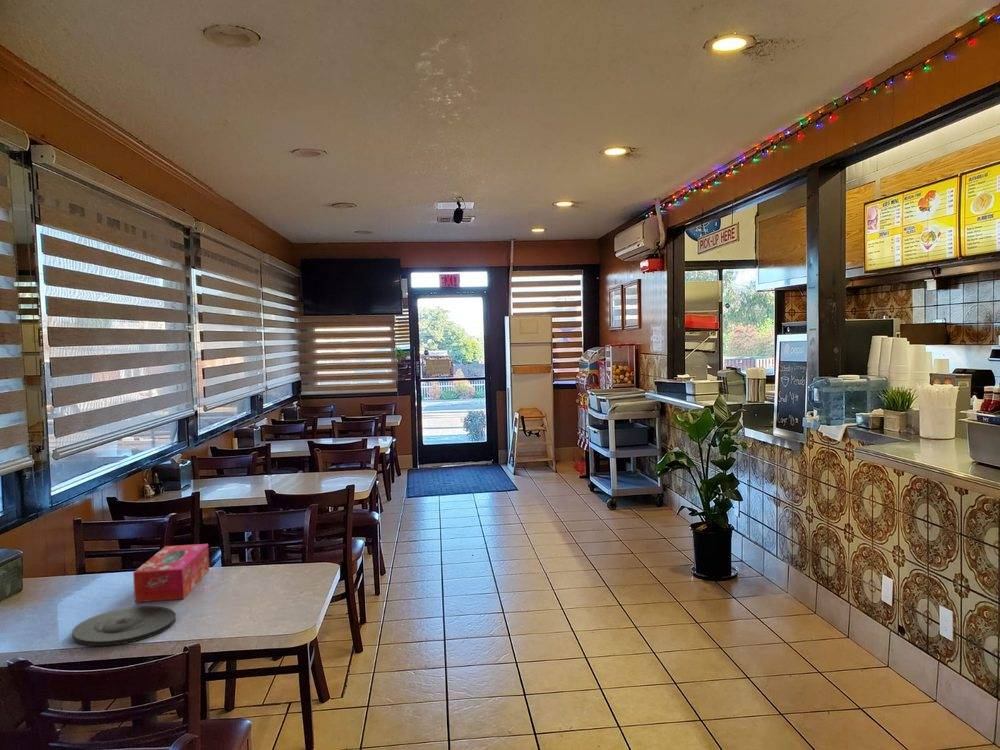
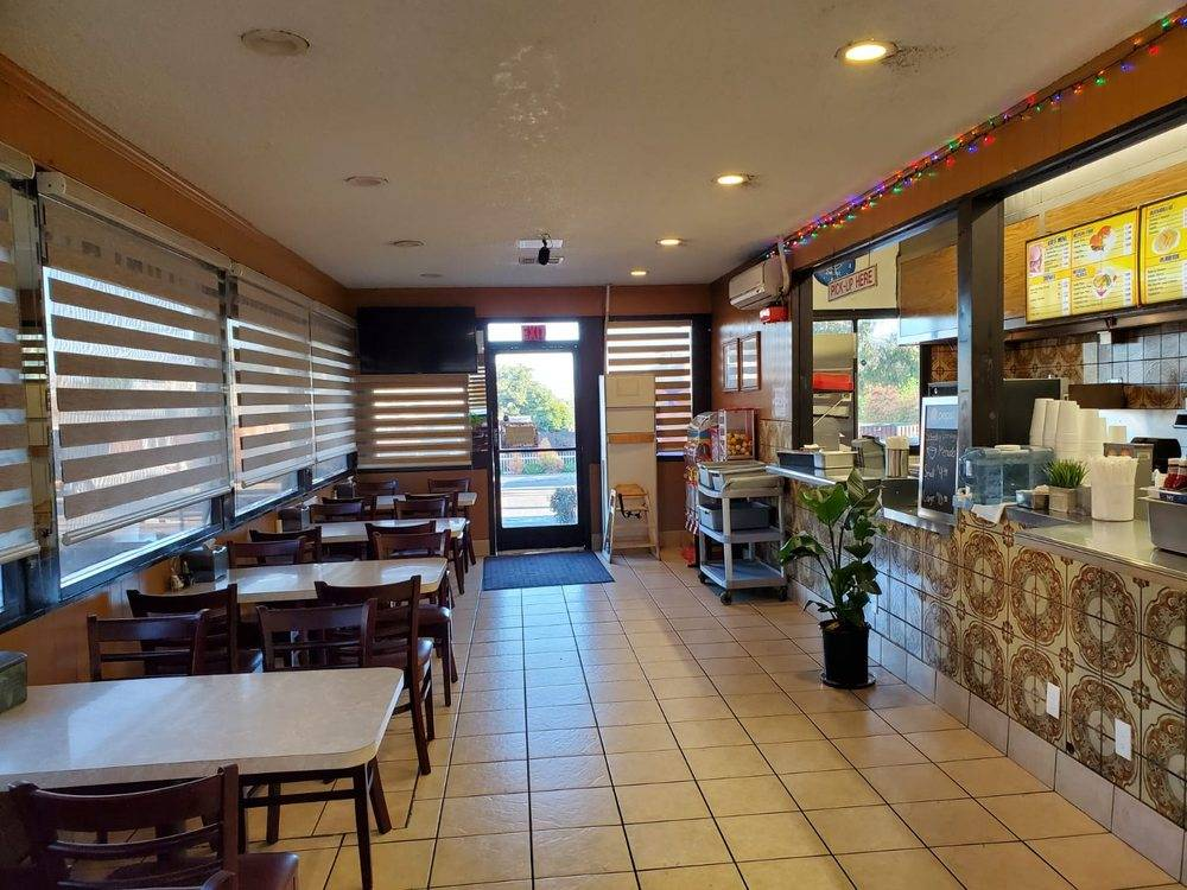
- tissue box (173, 571)
- plate (125, 621)
